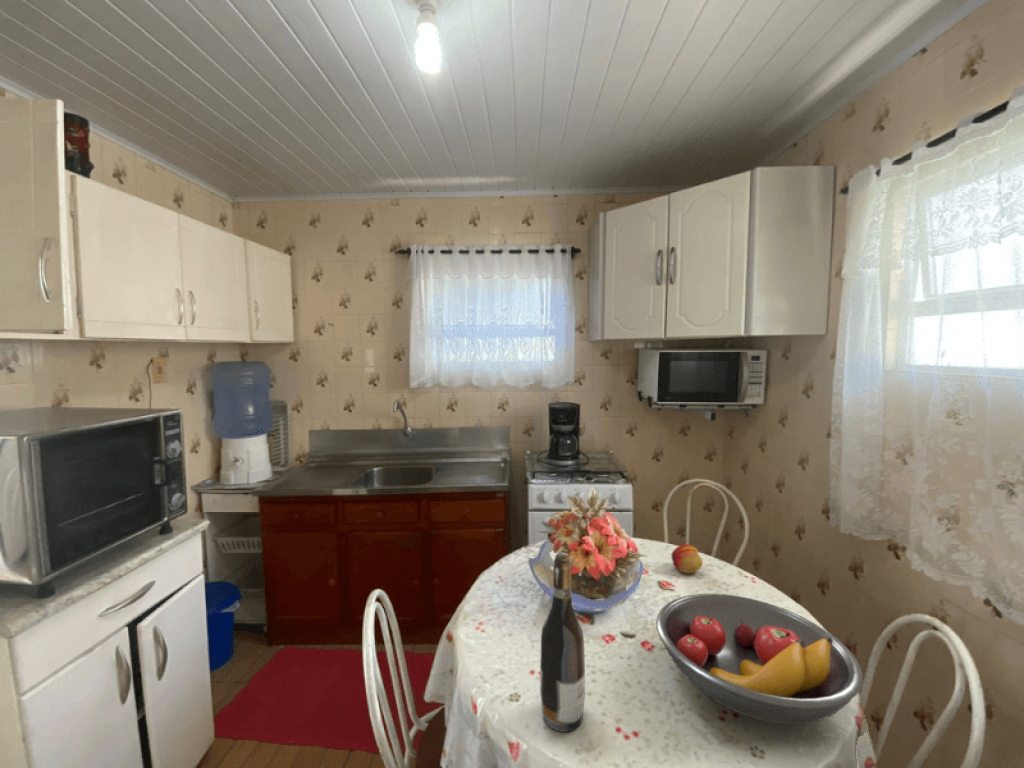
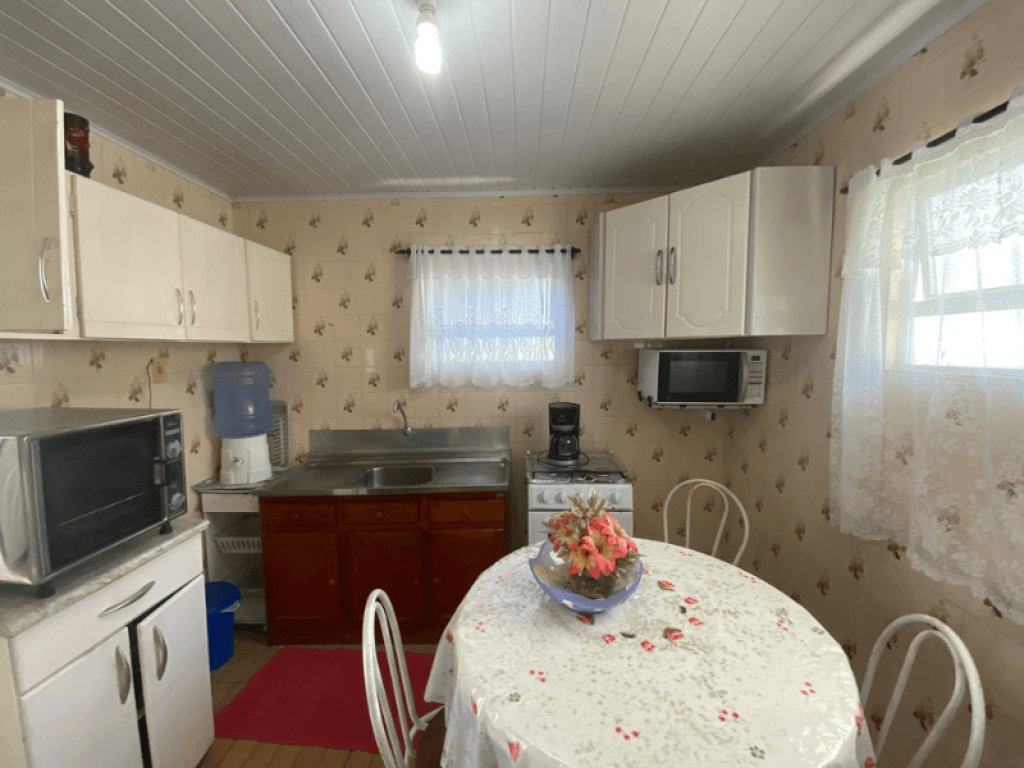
- wine bottle (562, 635)
- fruit (686, 557)
- fruit bowl (749, 655)
